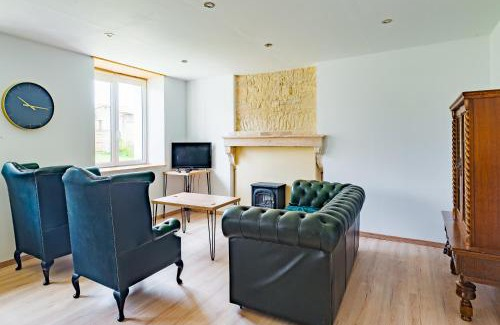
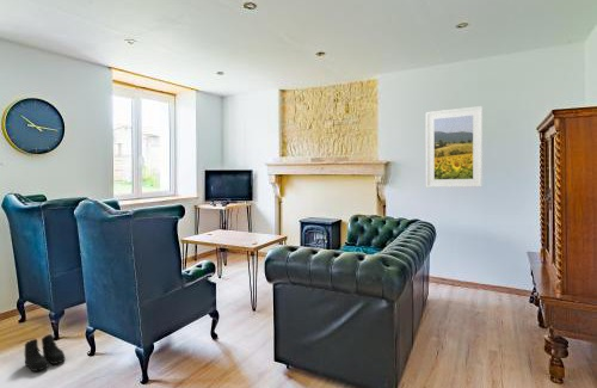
+ boots (44, 350)
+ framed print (453, 148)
